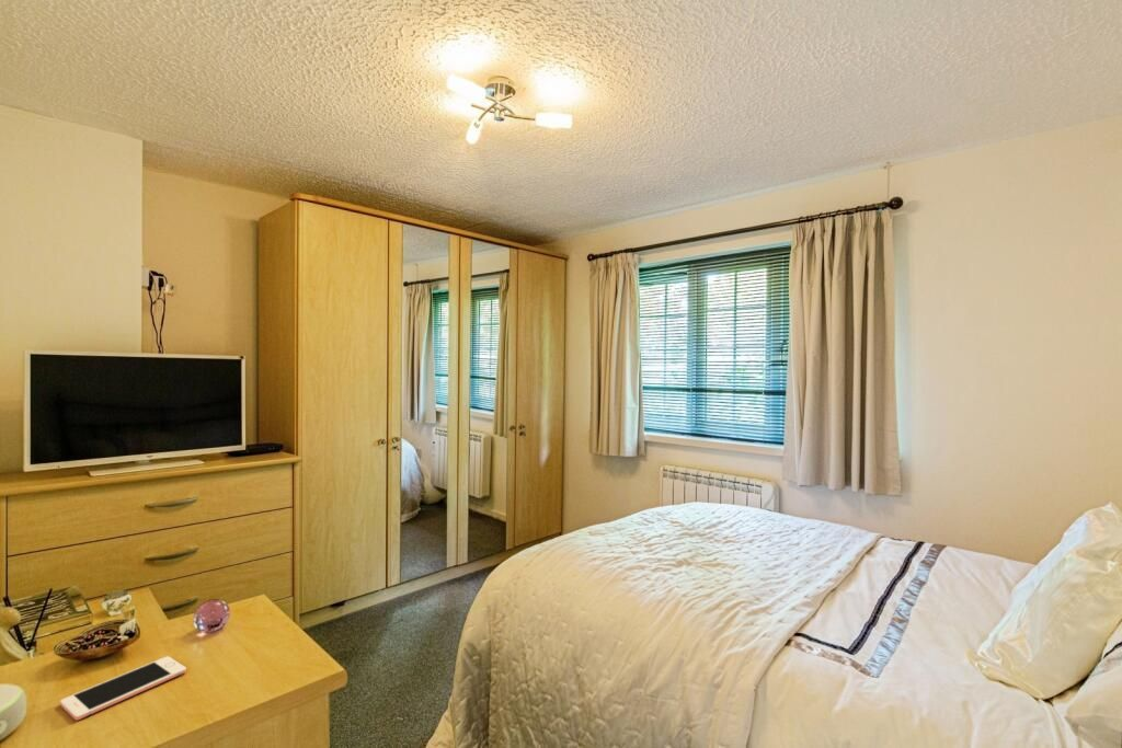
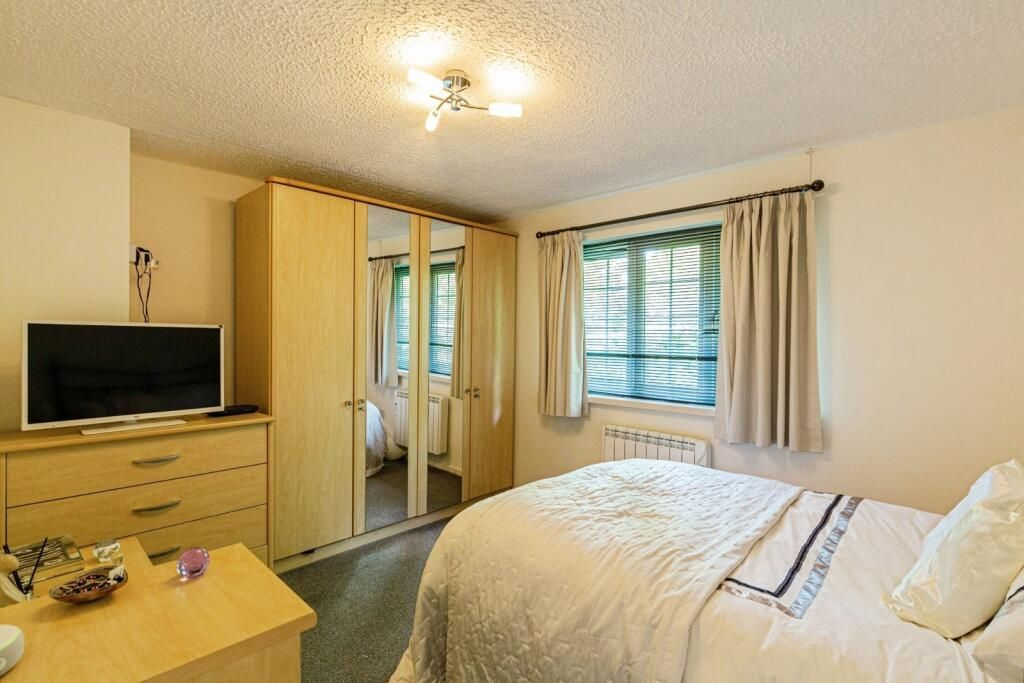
- cell phone (126, 684)
